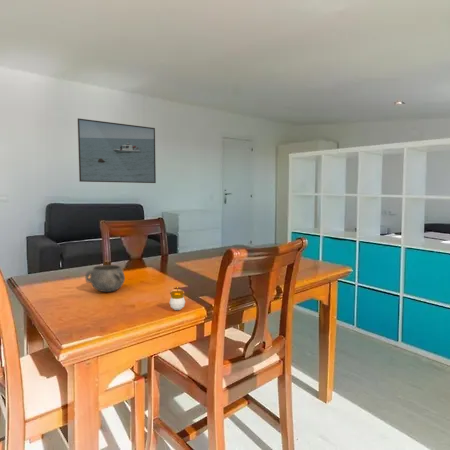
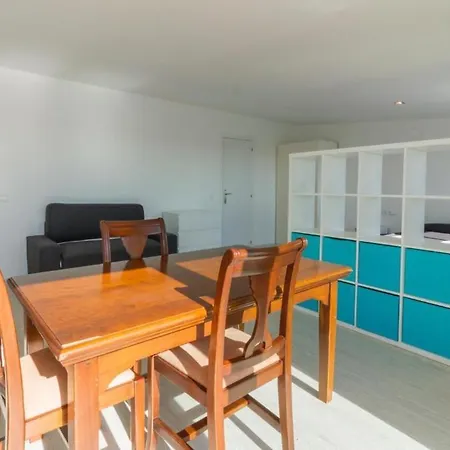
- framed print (119, 153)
- candle (177, 298)
- decorative bowl (110, 278)
